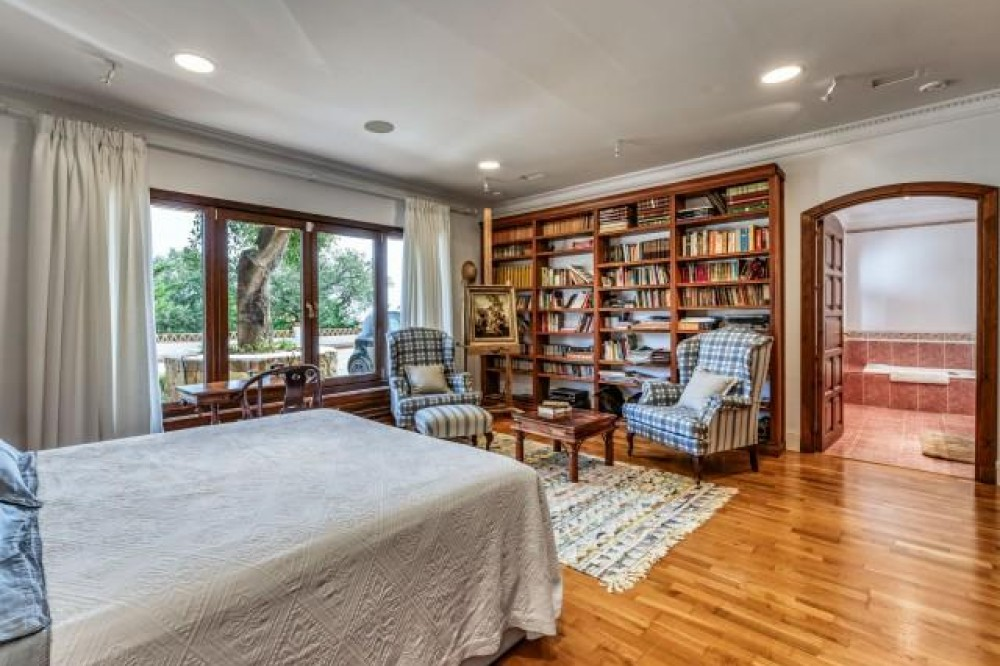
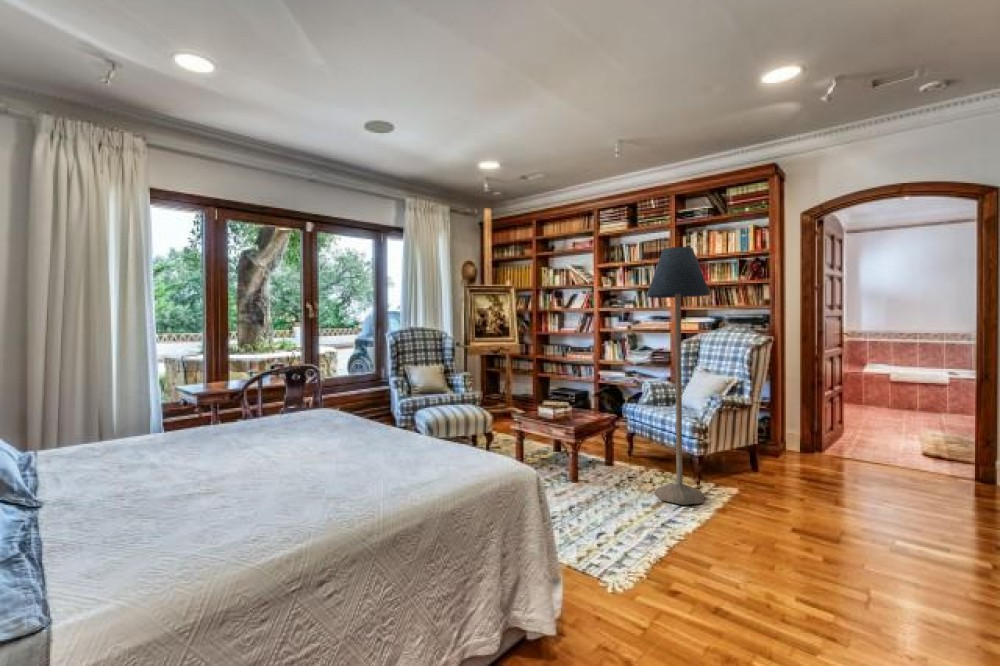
+ floor lamp (678, 372)
